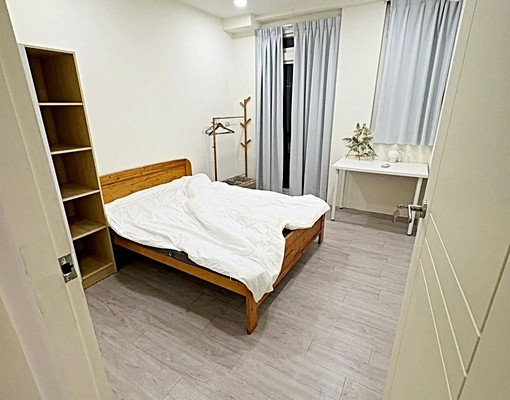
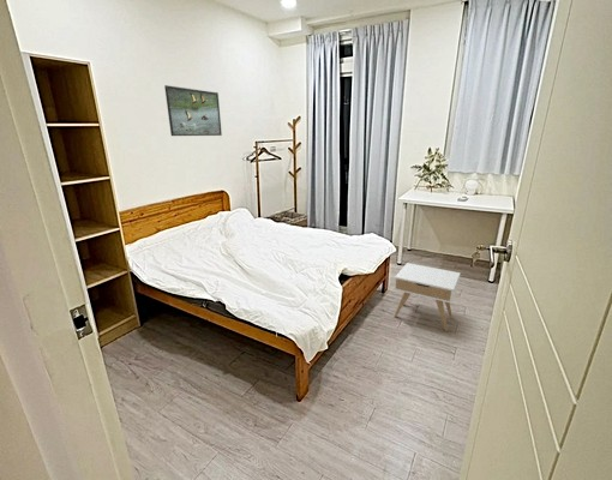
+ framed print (196, 113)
+ nightstand (425, 296)
